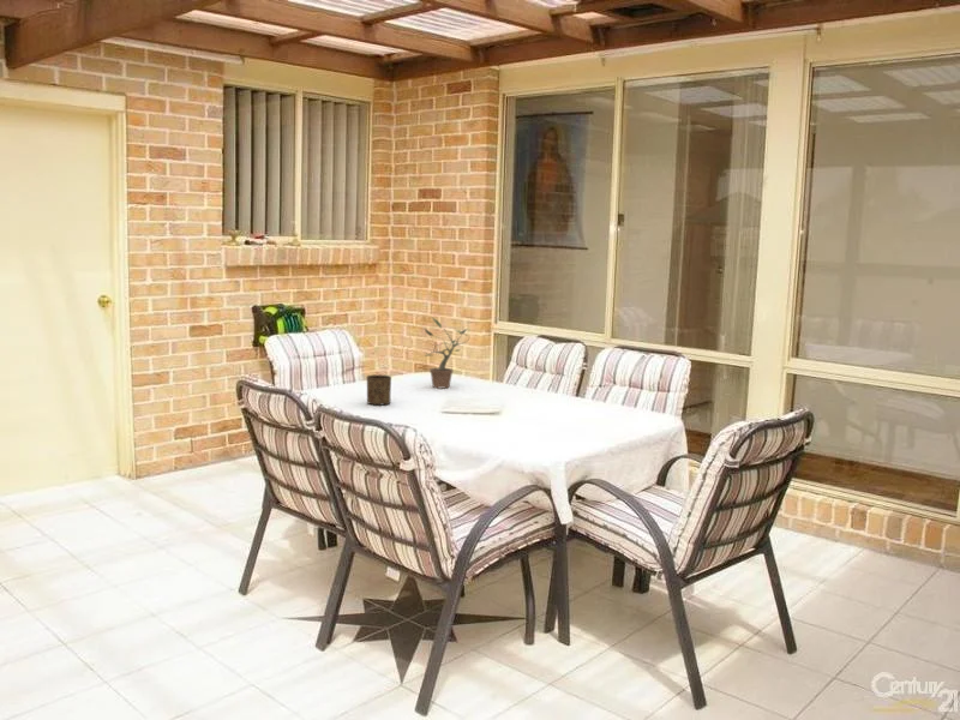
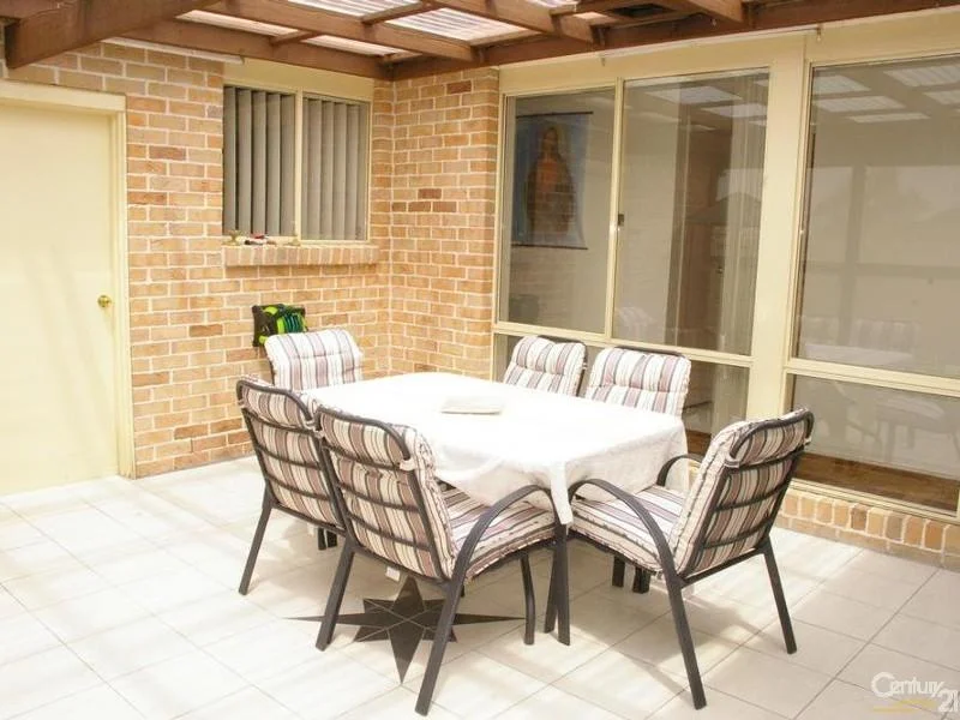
- potted plant (448, 350)
- cup (378, 389)
